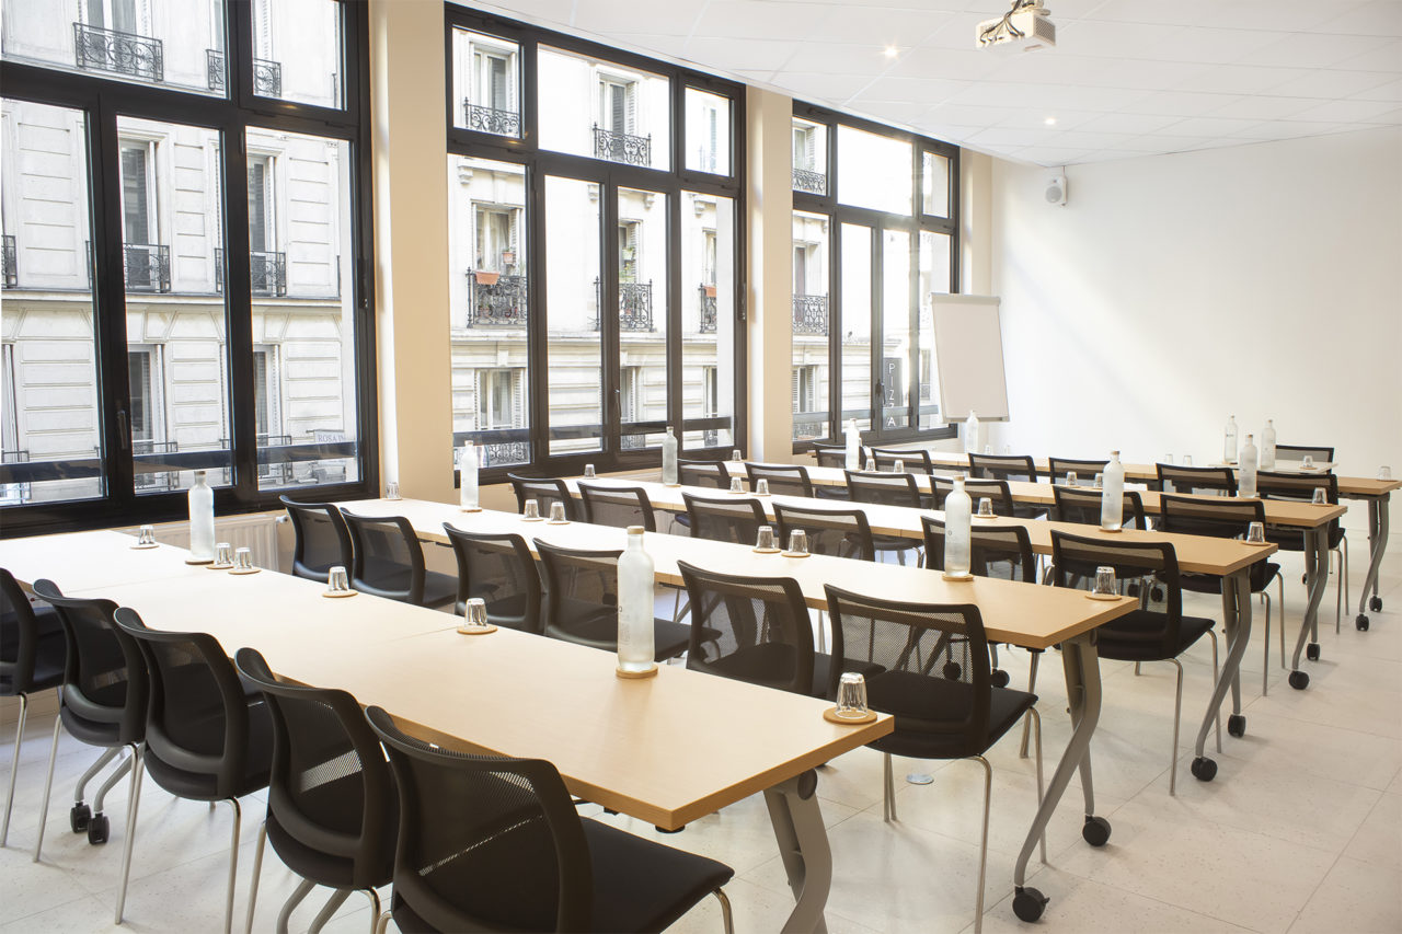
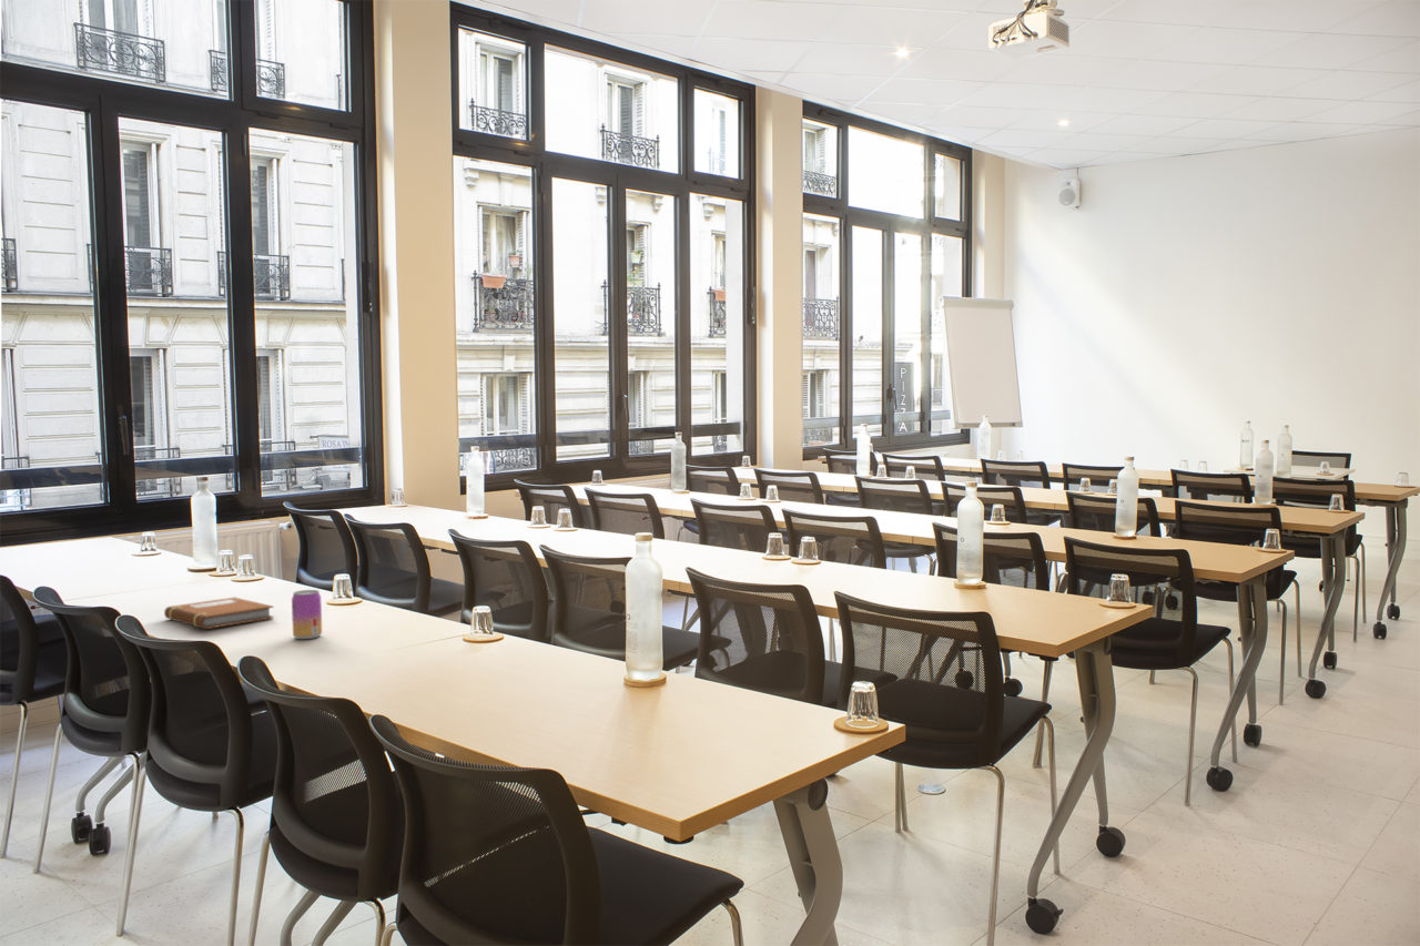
+ beverage can (306, 613)
+ notebook (217, 611)
